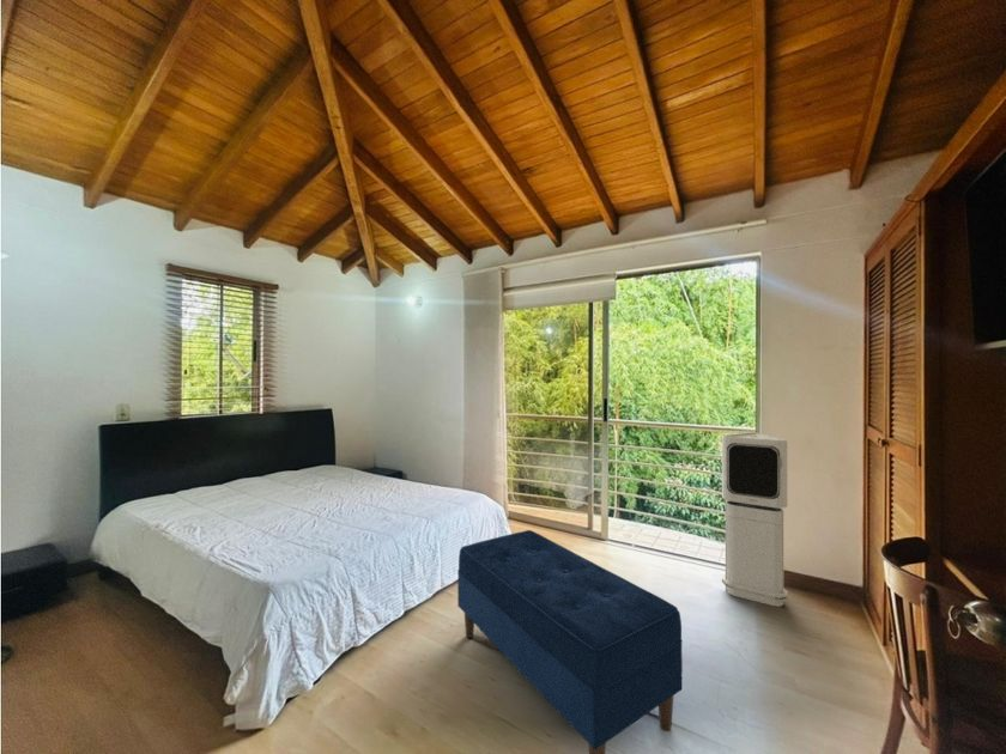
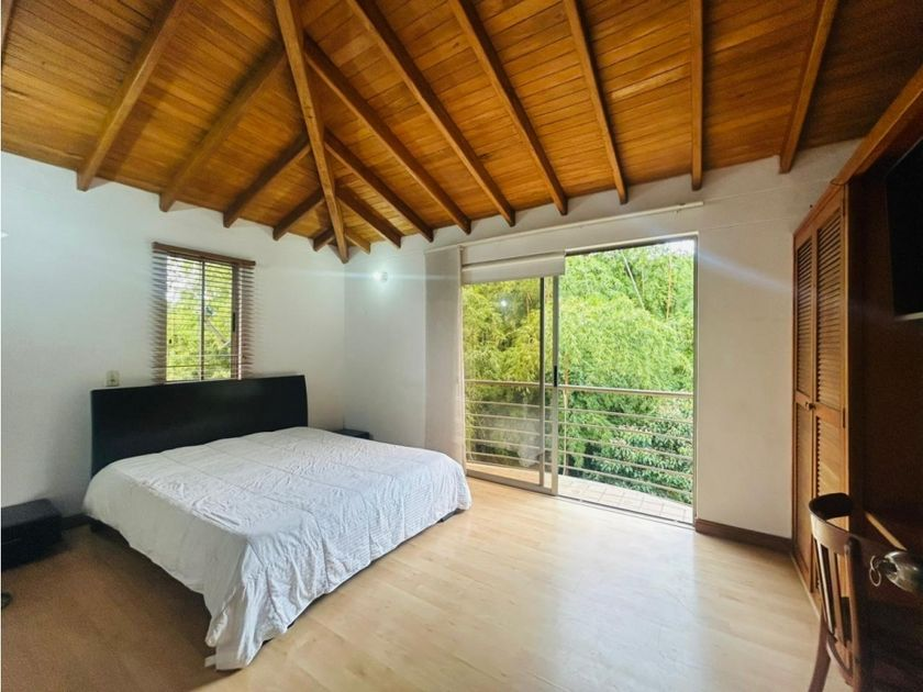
- air purifier (753, 512)
- bench (552, 624)
